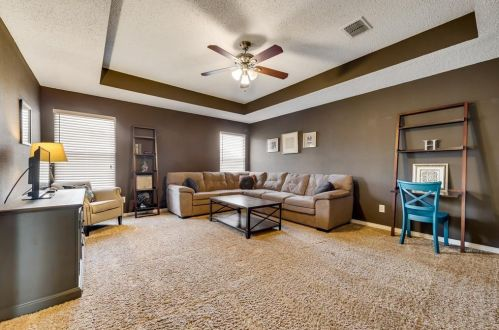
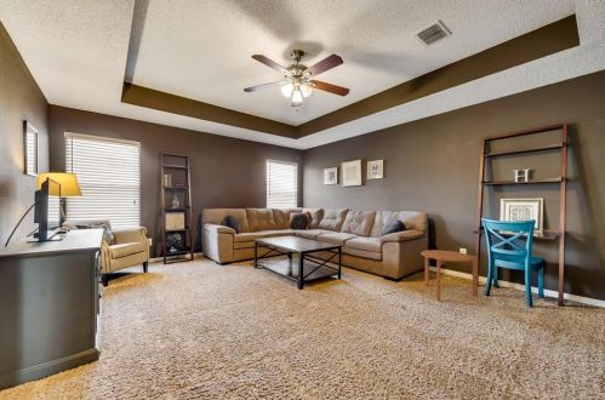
+ side table (439, 274)
